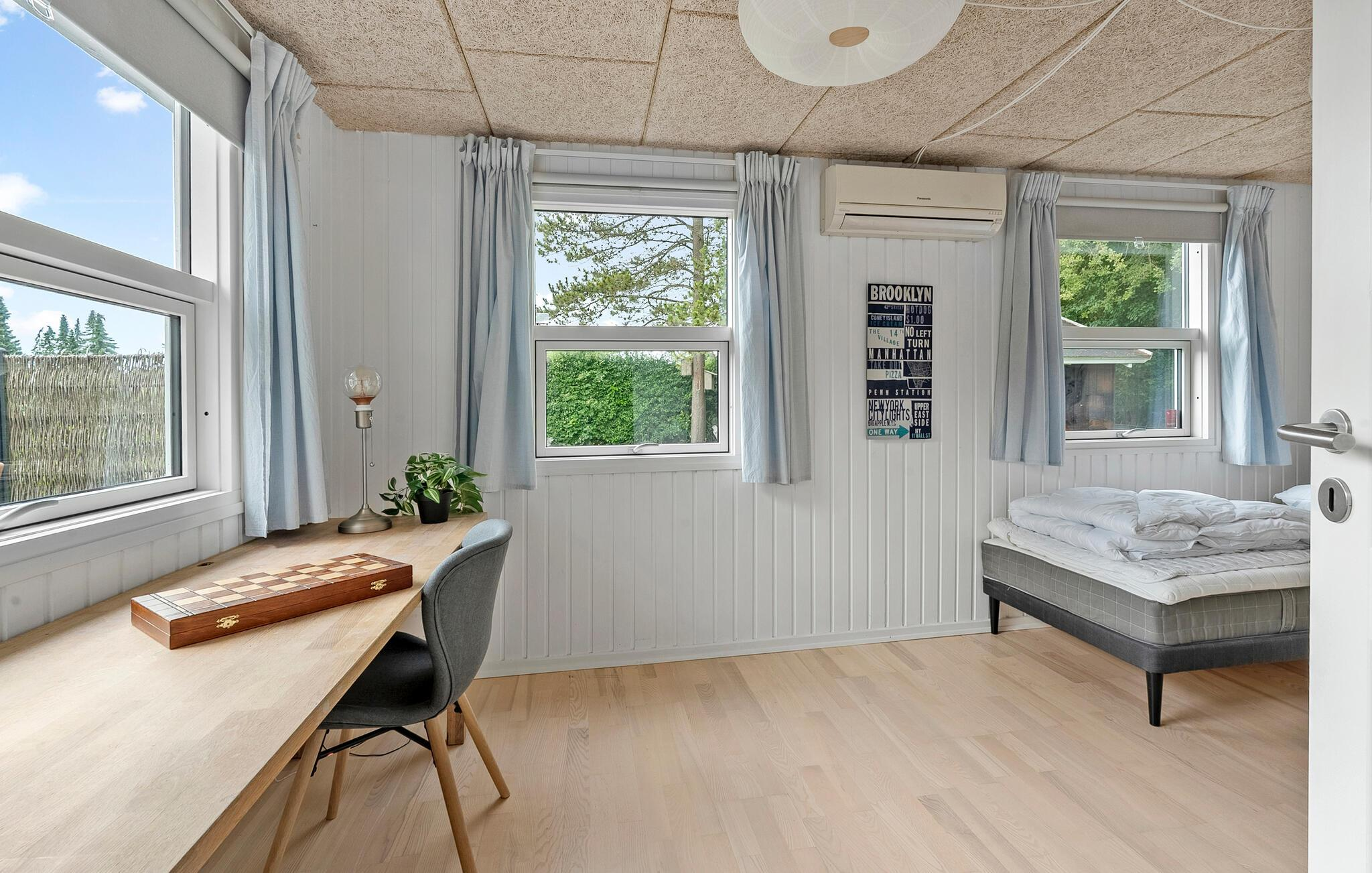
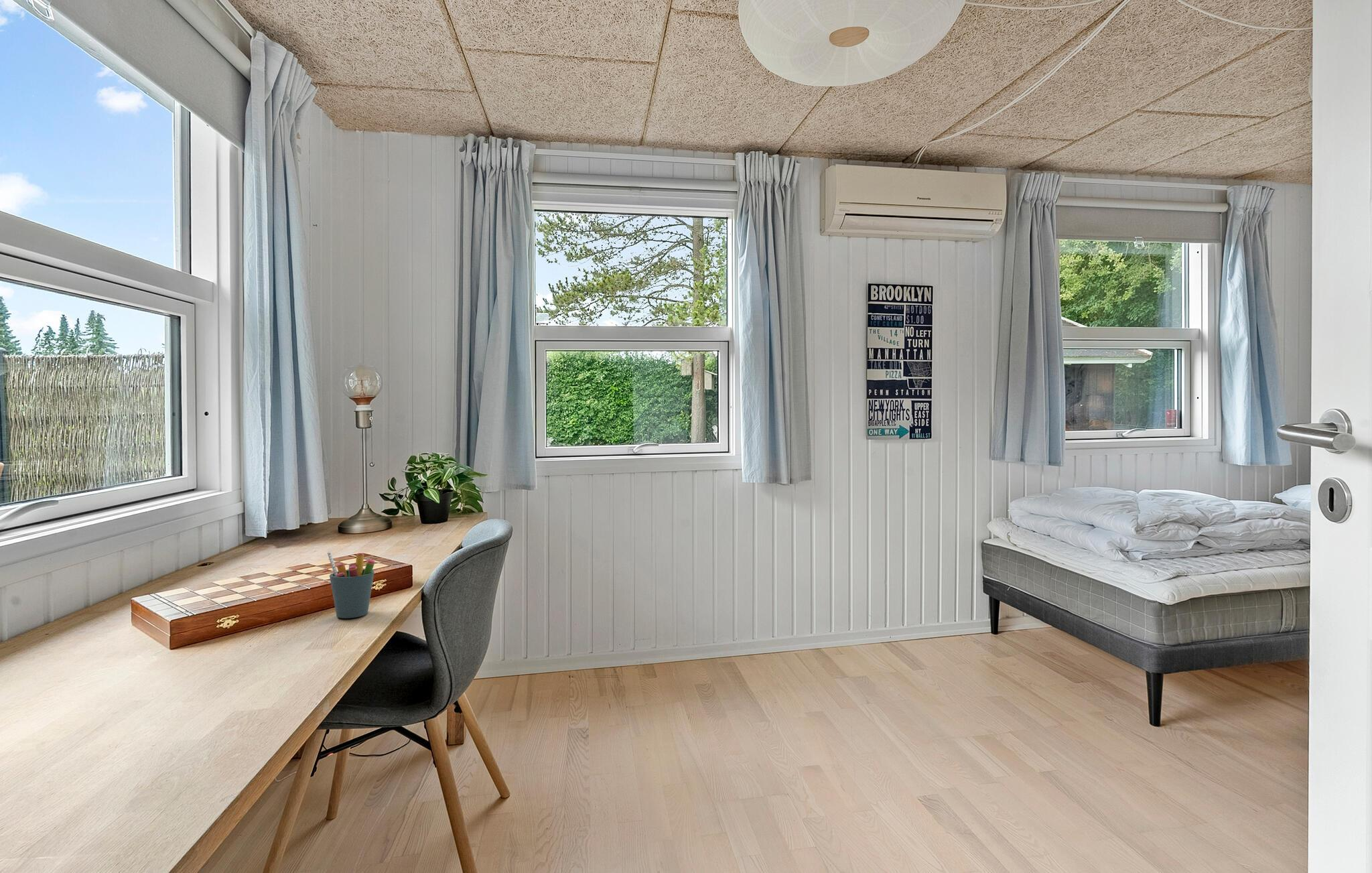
+ pen holder (352, 582)
